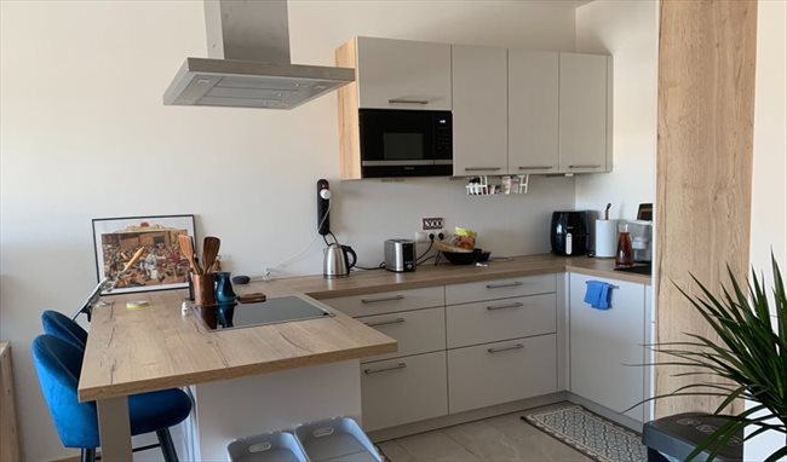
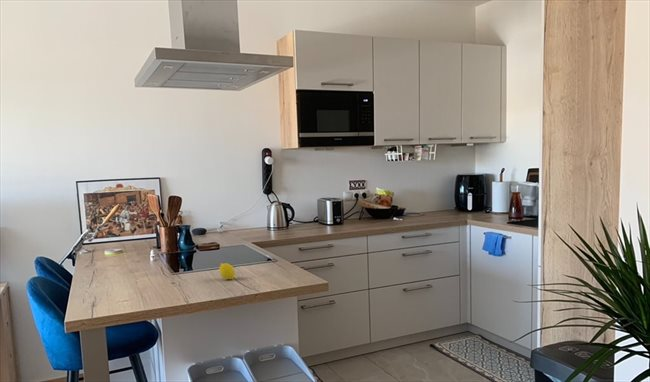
+ fruit (227, 271)
